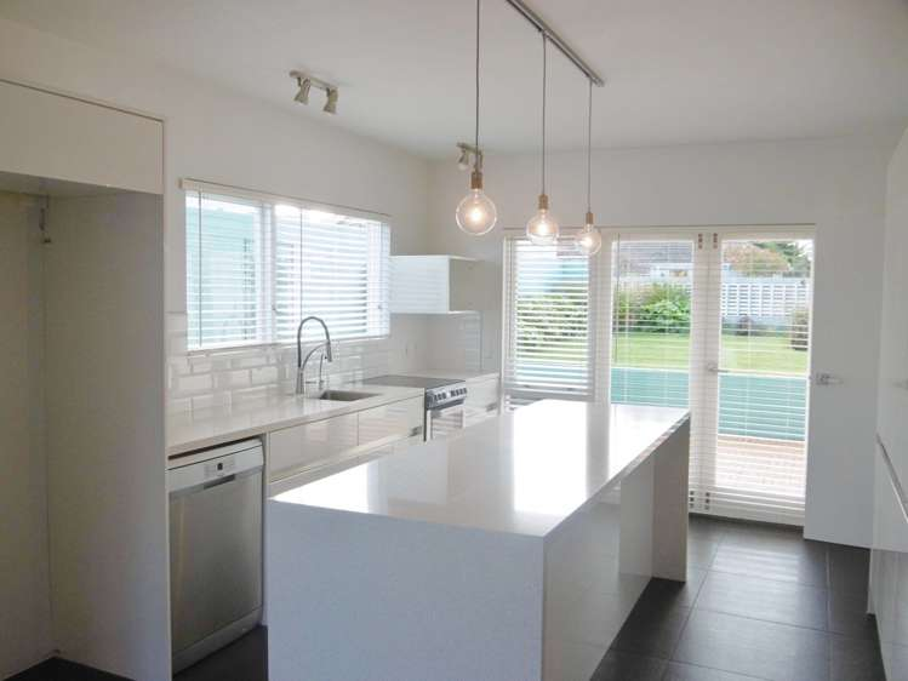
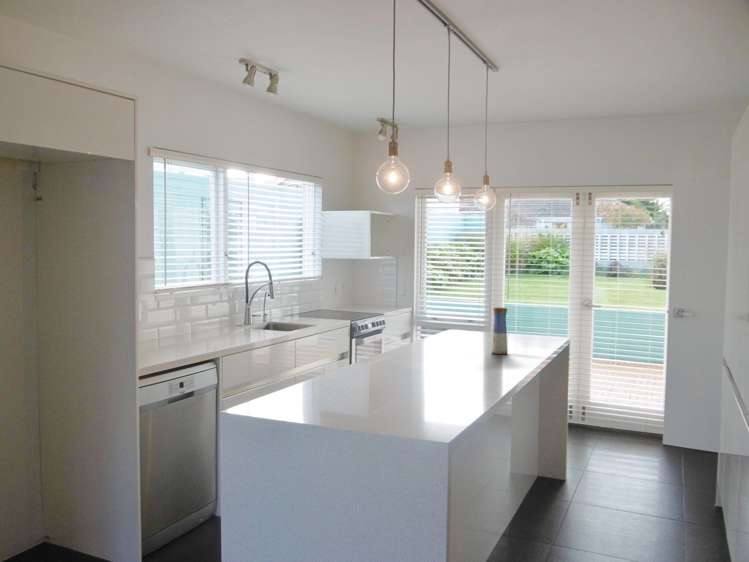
+ vase (499, 330)
